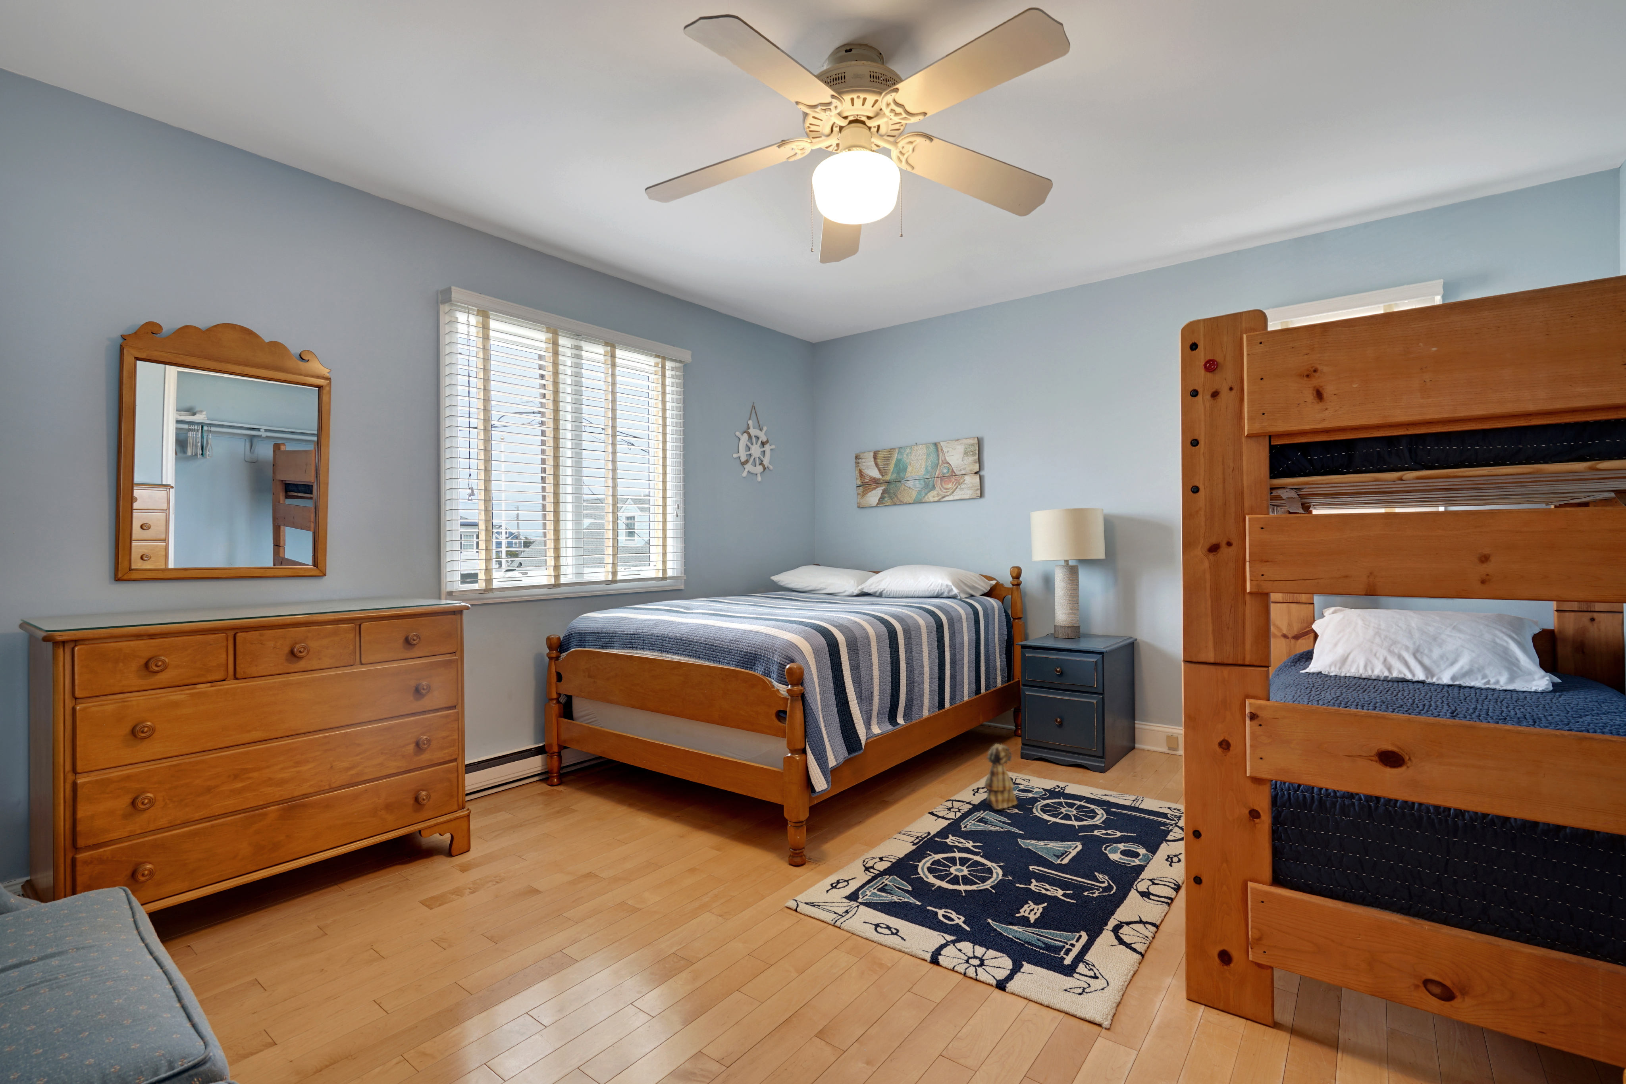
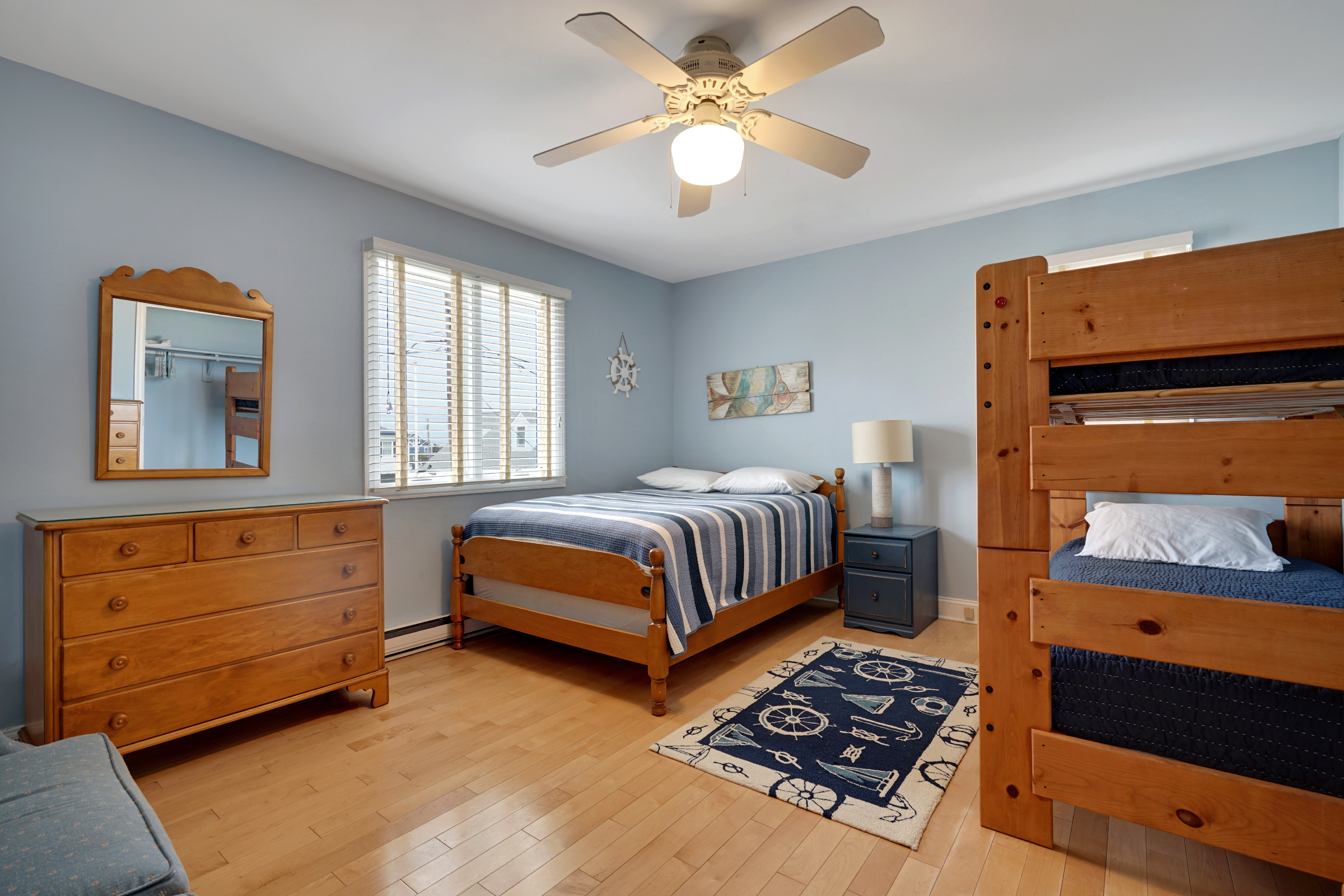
- plush toy (998, 774)
